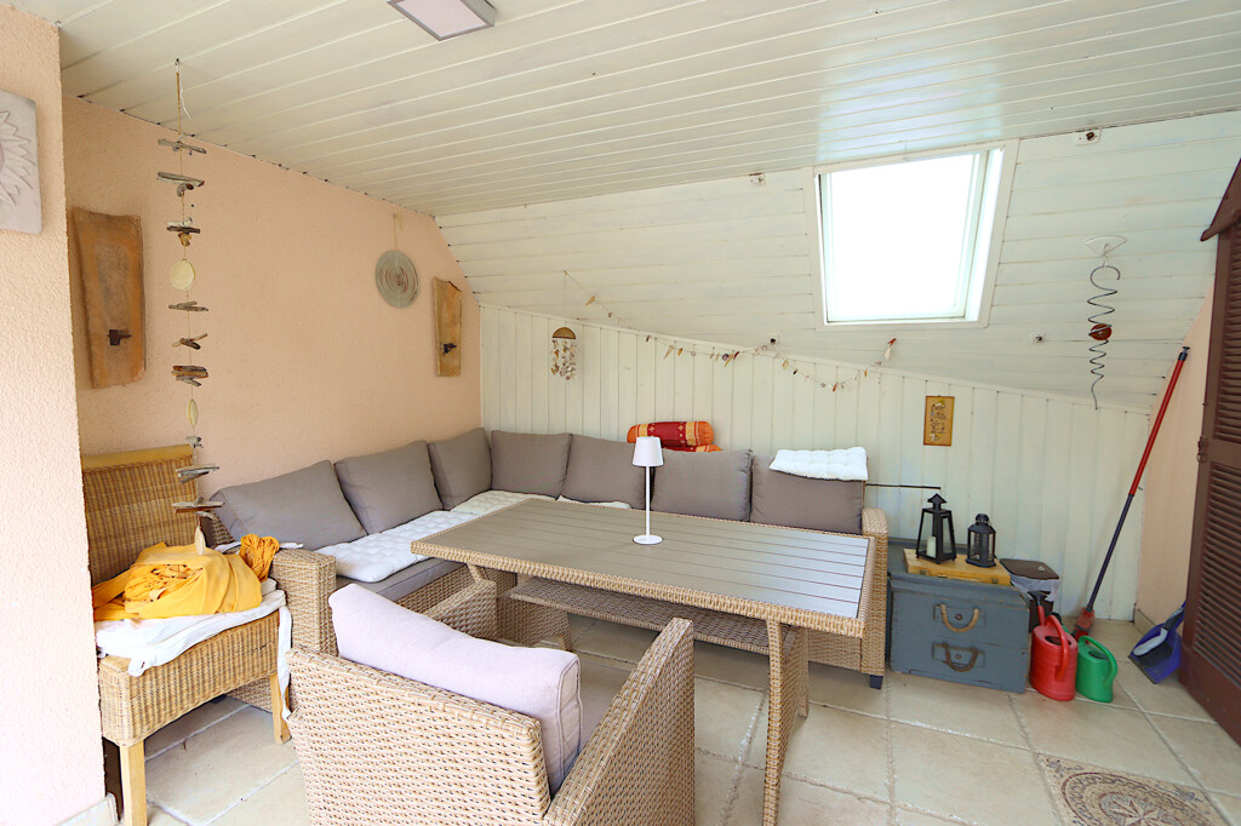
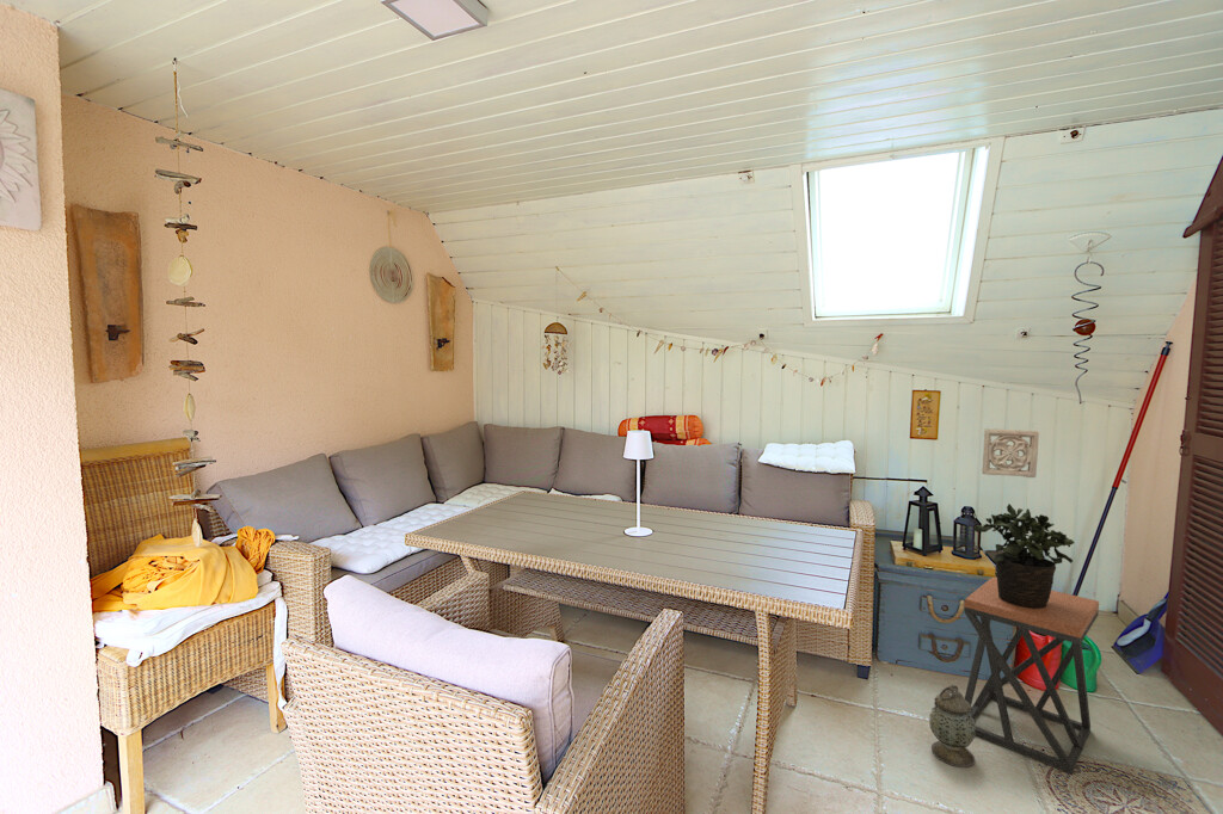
+ stool (1027, 665)
+ wall ornament (1009, 454)
+ lantern (952, 720)
+ potted plant (1019, 551)
